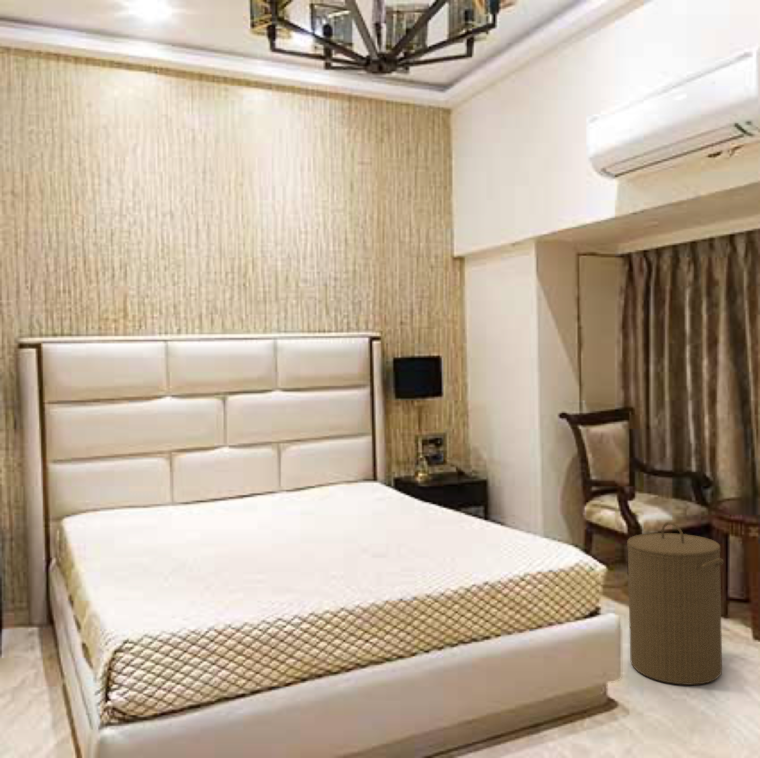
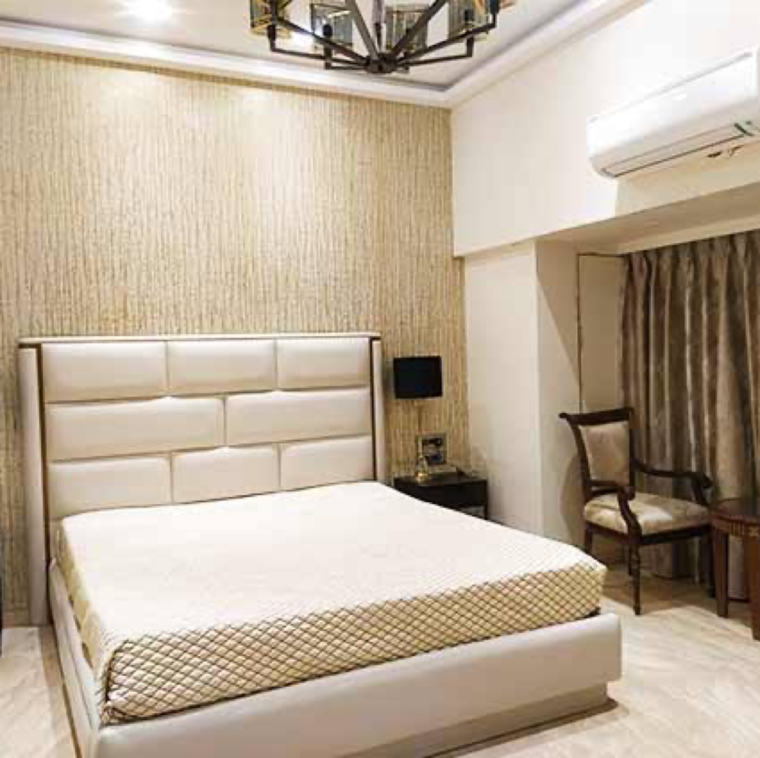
- laundry hamper (674, 595)
